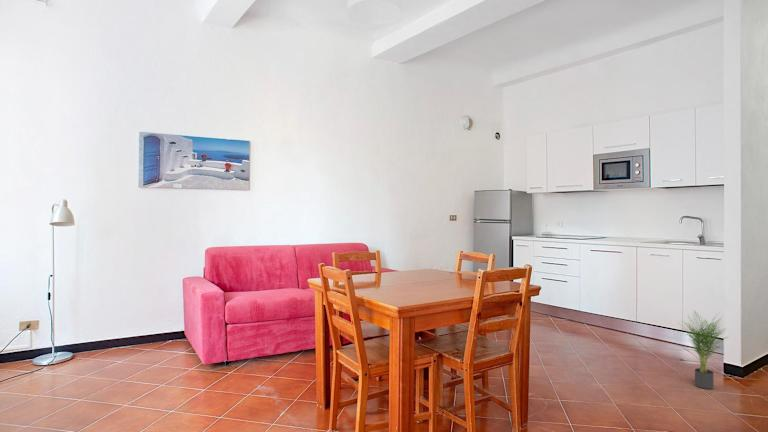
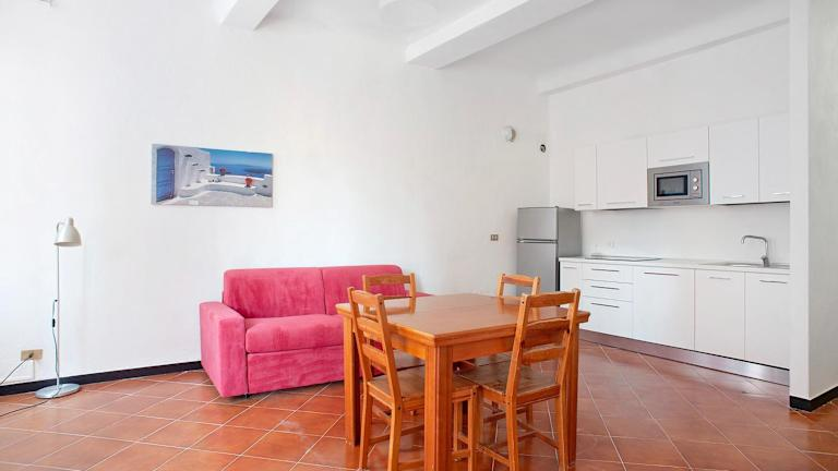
- potted plant (705, 346)
